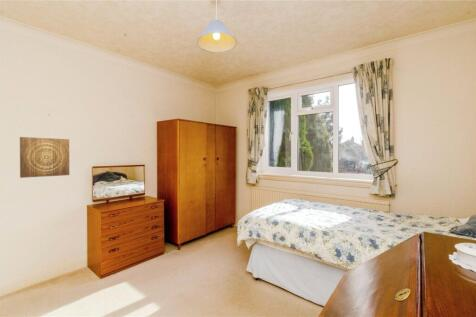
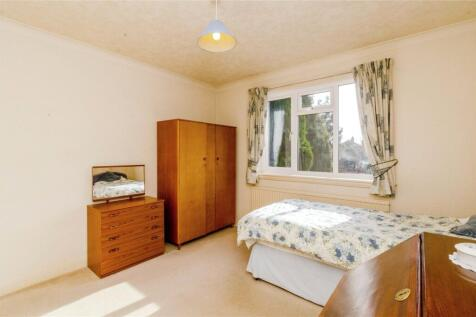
- wall art (46, 157)
